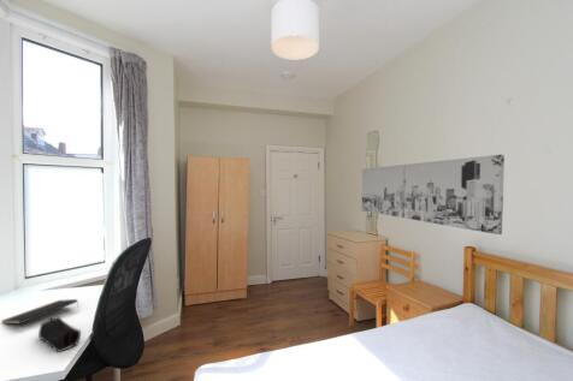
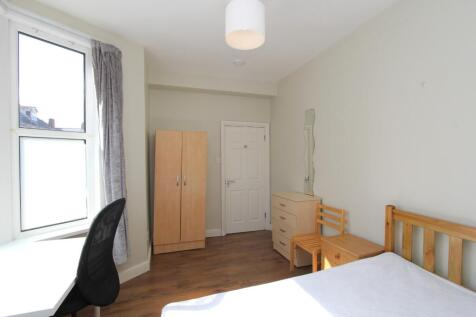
- notepad (41, 310)
- wall art (410, 191)
- pencil case (59, 328)
